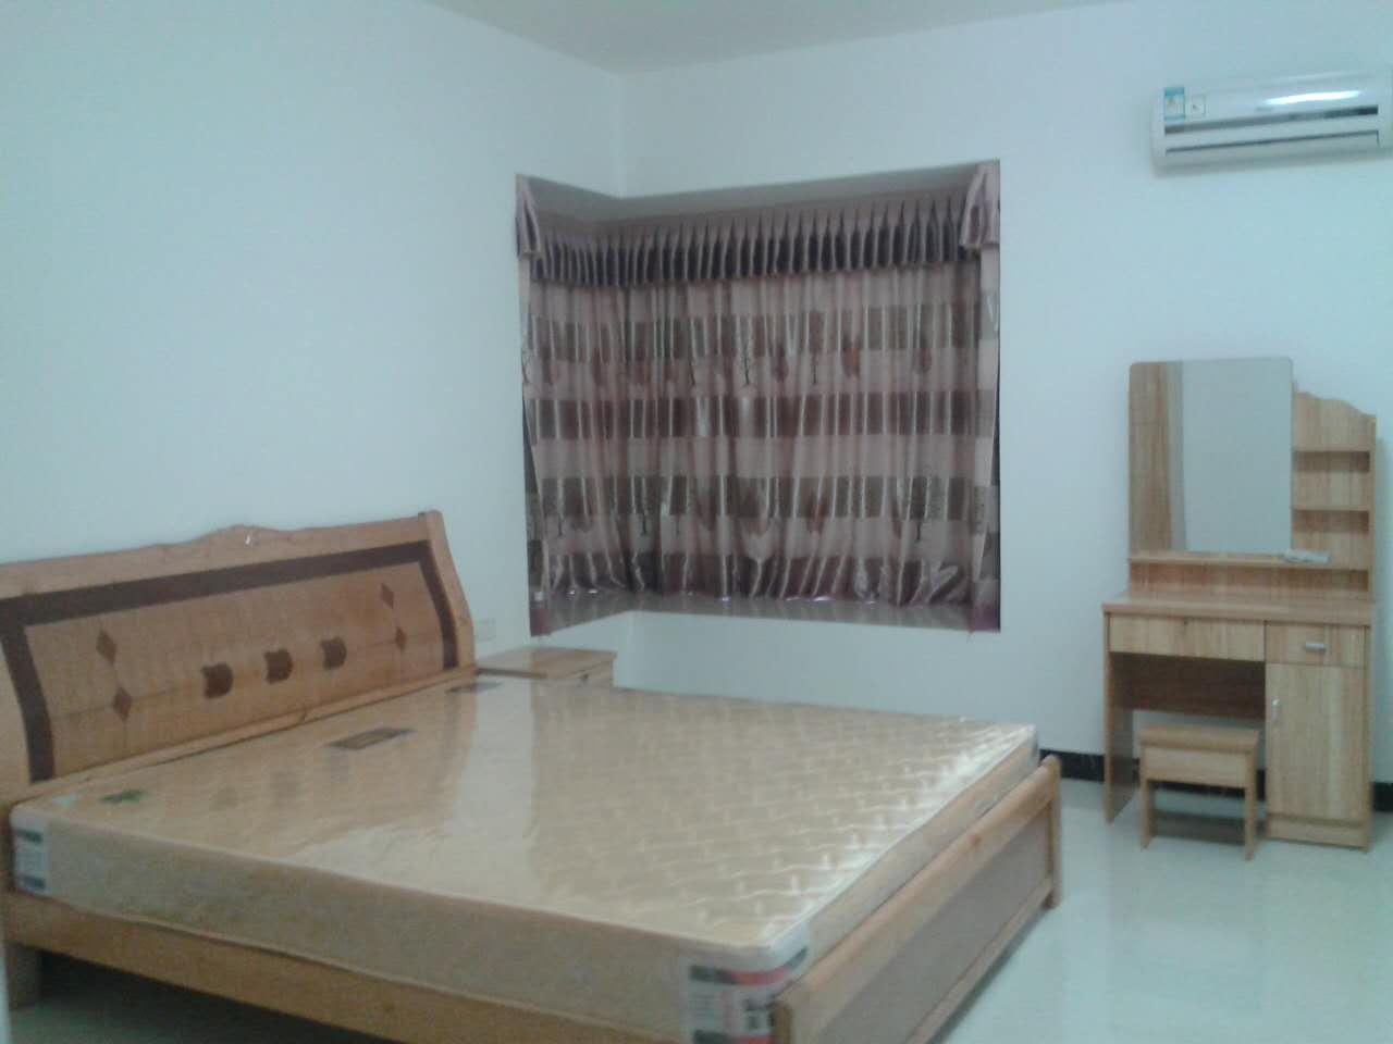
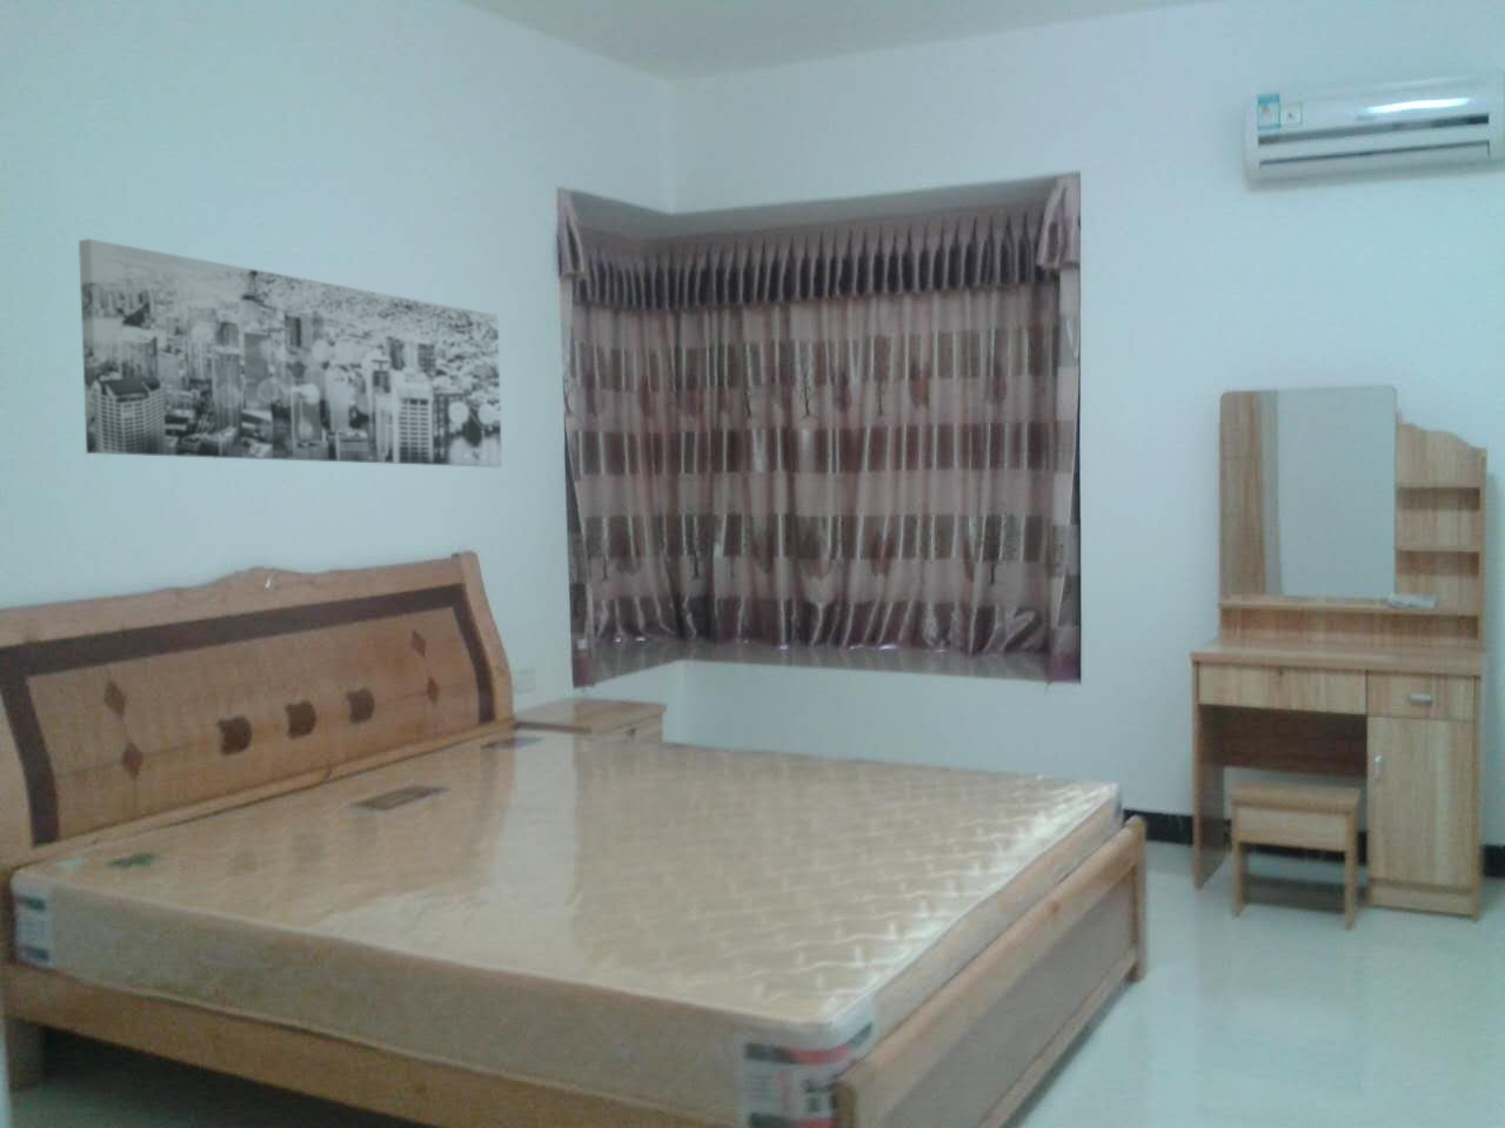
+ wall art (326, 372)
